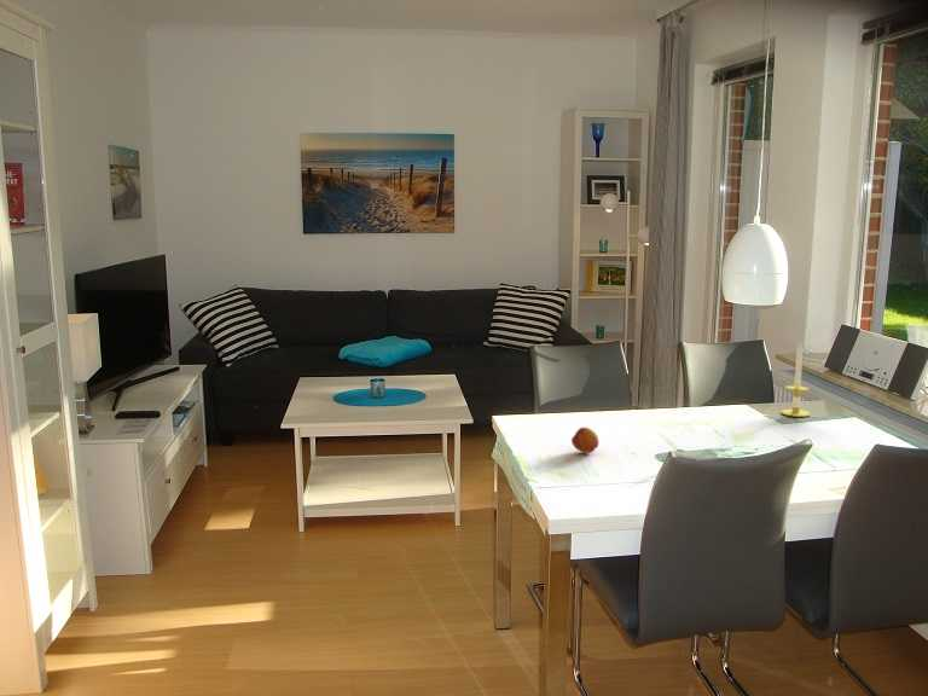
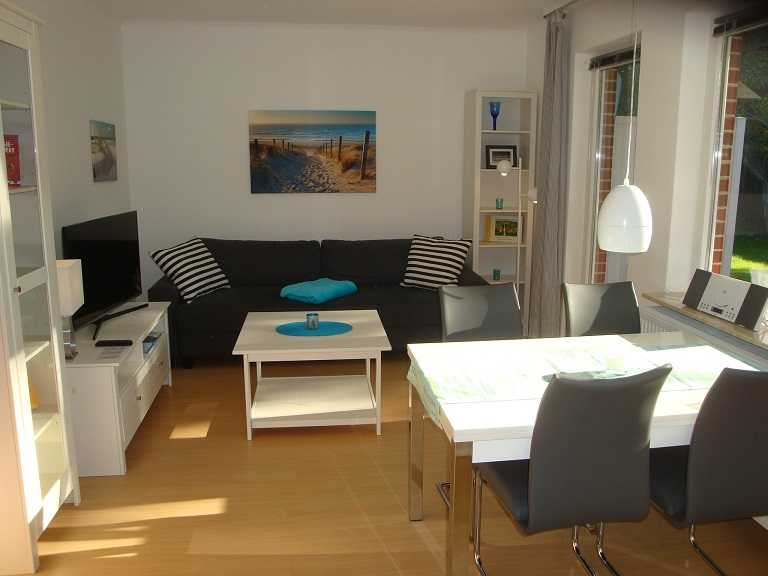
- candle (798, 377)
- fruit (585, 439)
